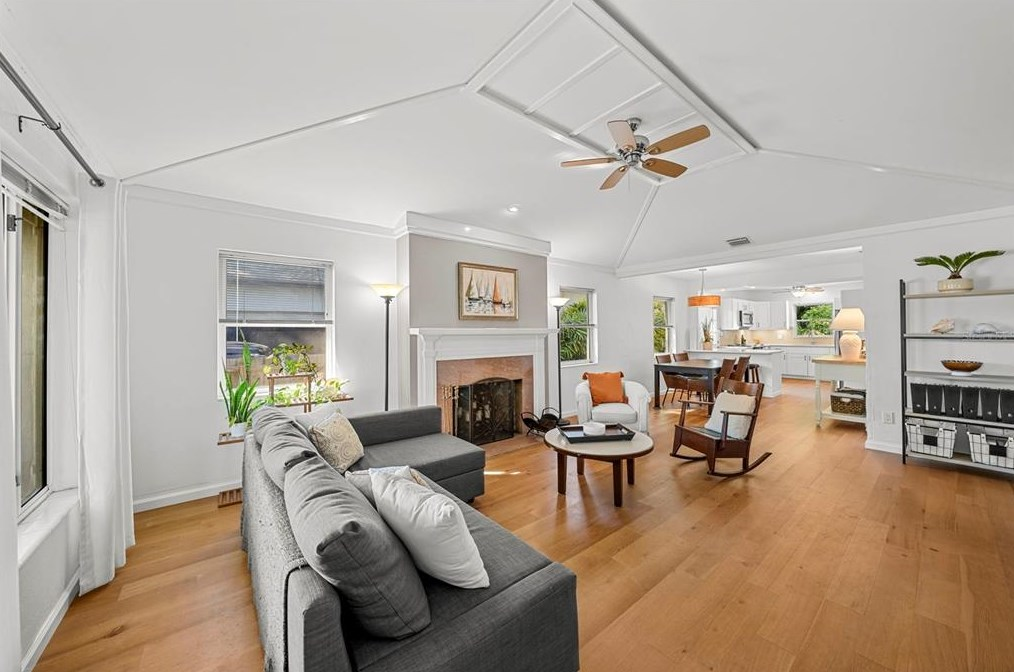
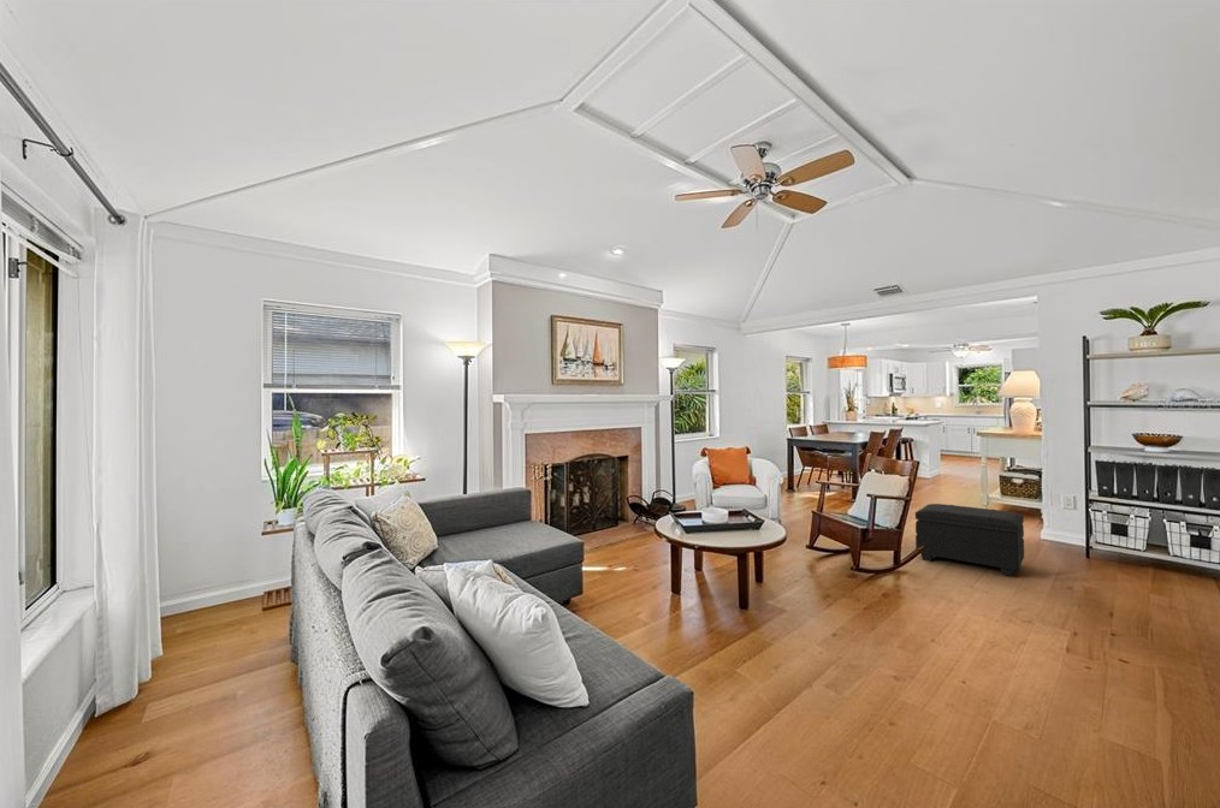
+ footstool (969, 535)
